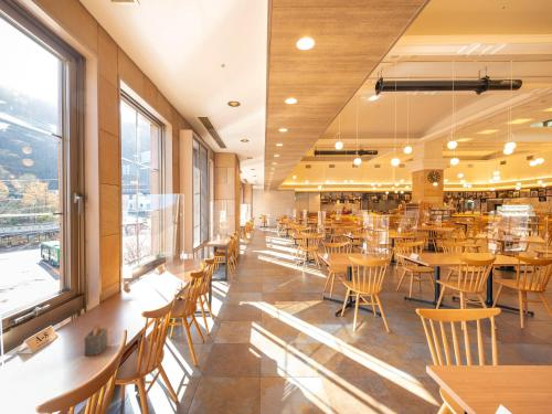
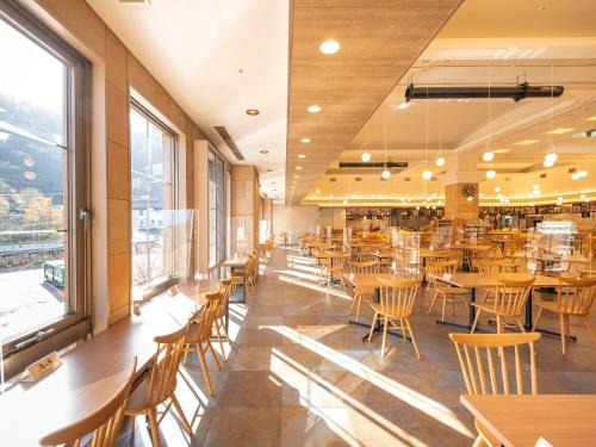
- napkin holder (96, 338)
